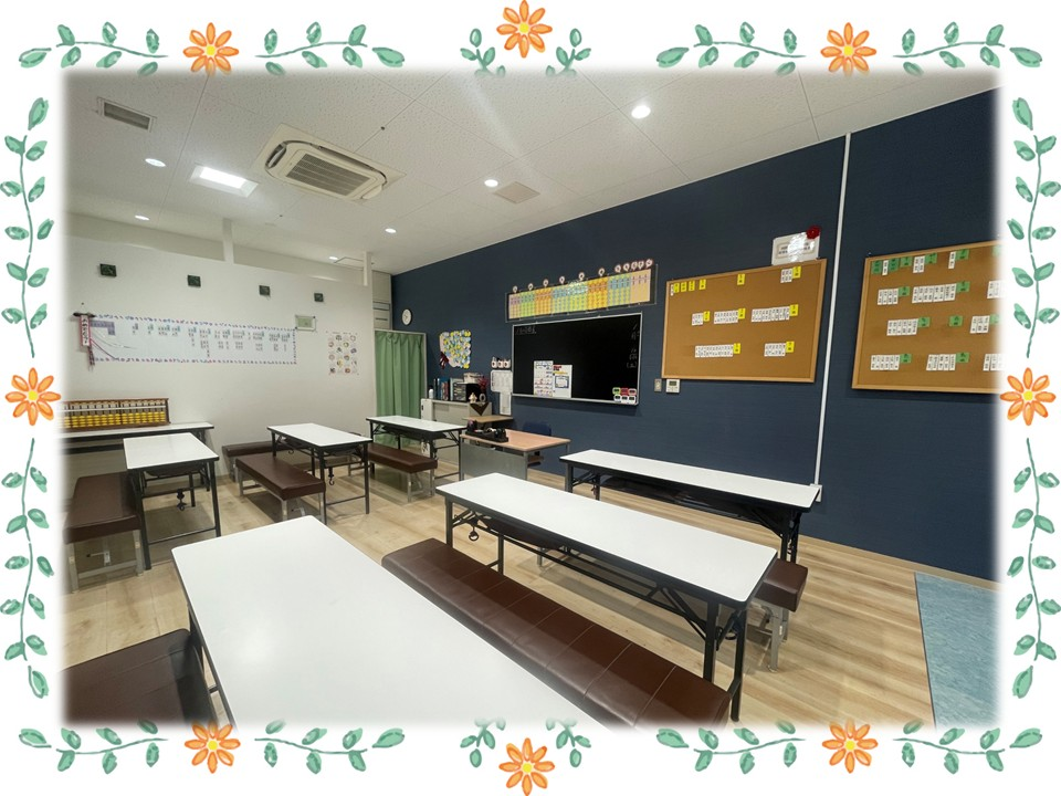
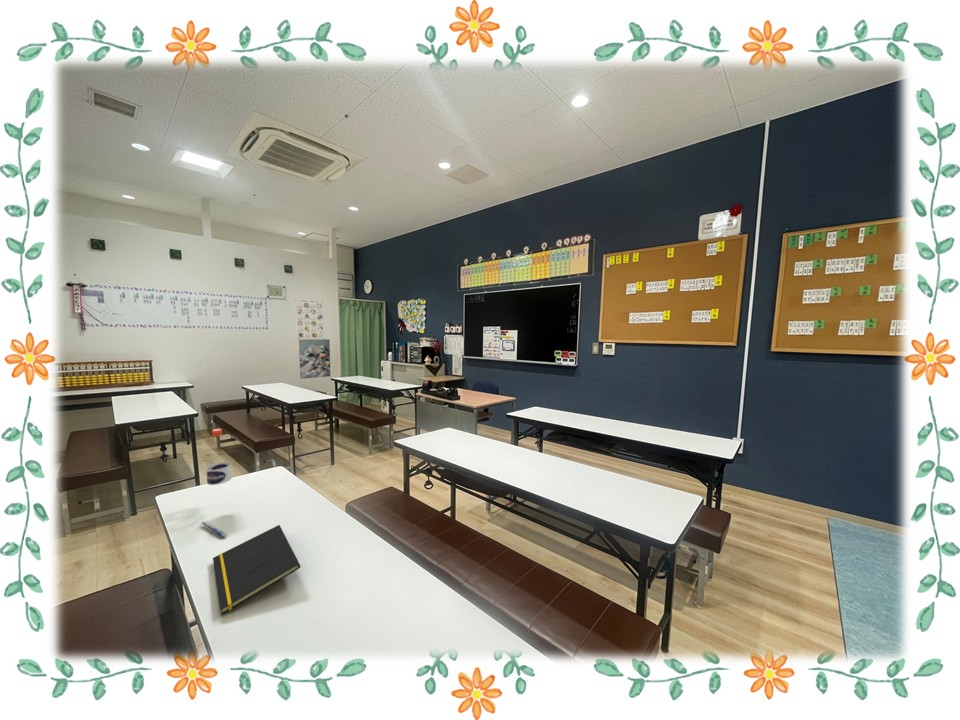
+ notepad (255, 562)
+ water bottle (218, 467)
+ pen (213, 528)
+ wall art (315, 358)
